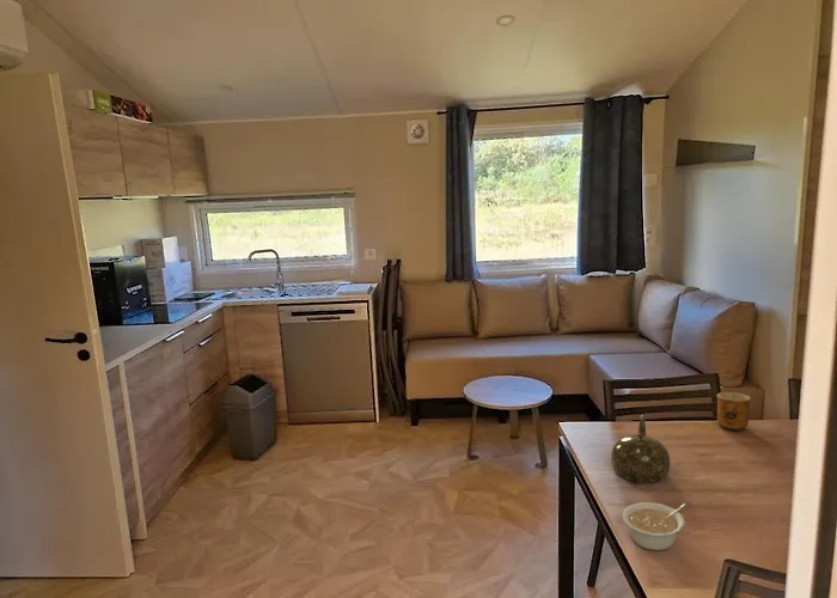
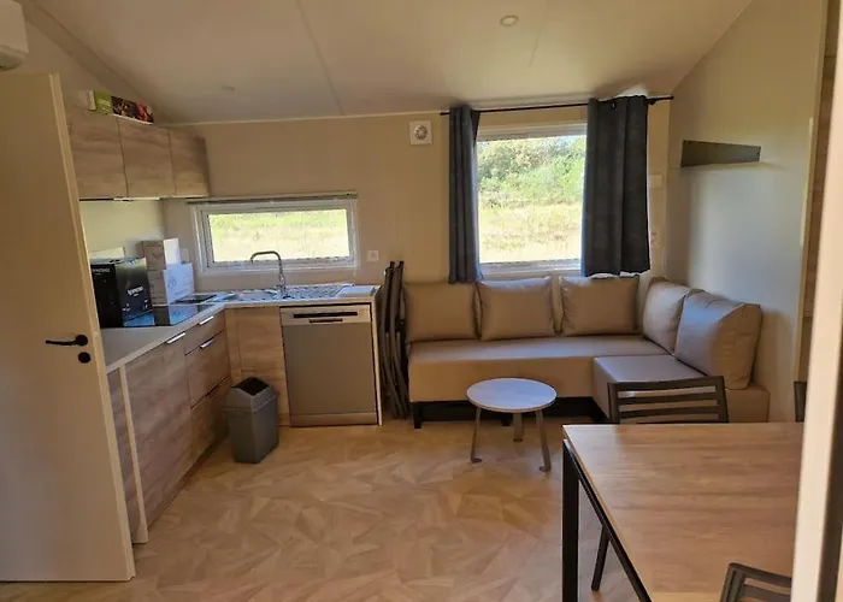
- legume (653, 524)
- teapot (640, 450)
- cup (733, 410)
